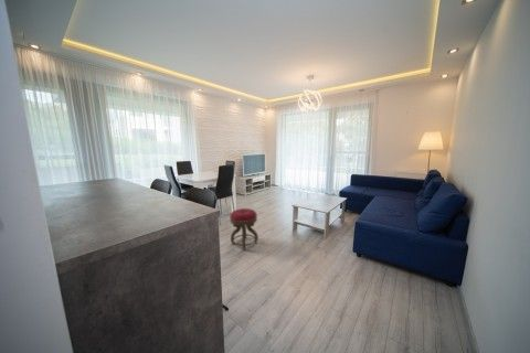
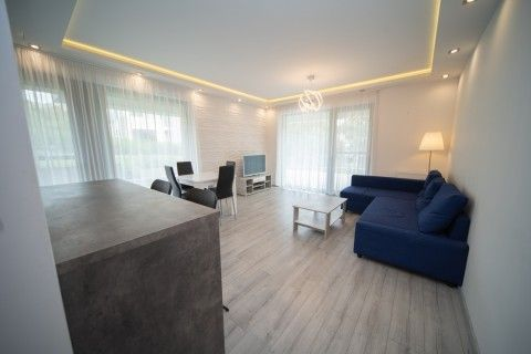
- stool (243, 227)
